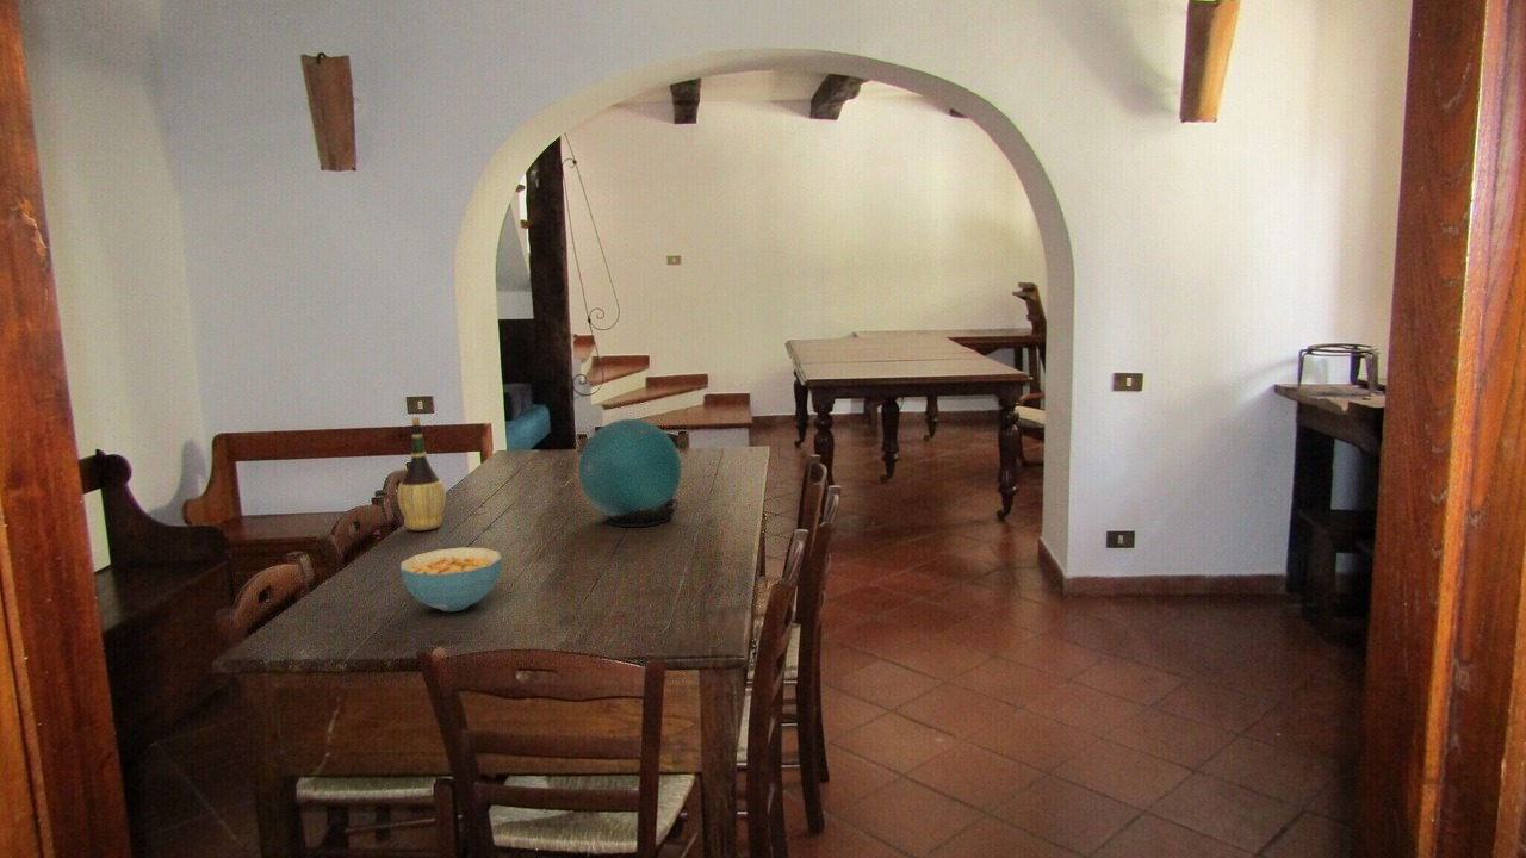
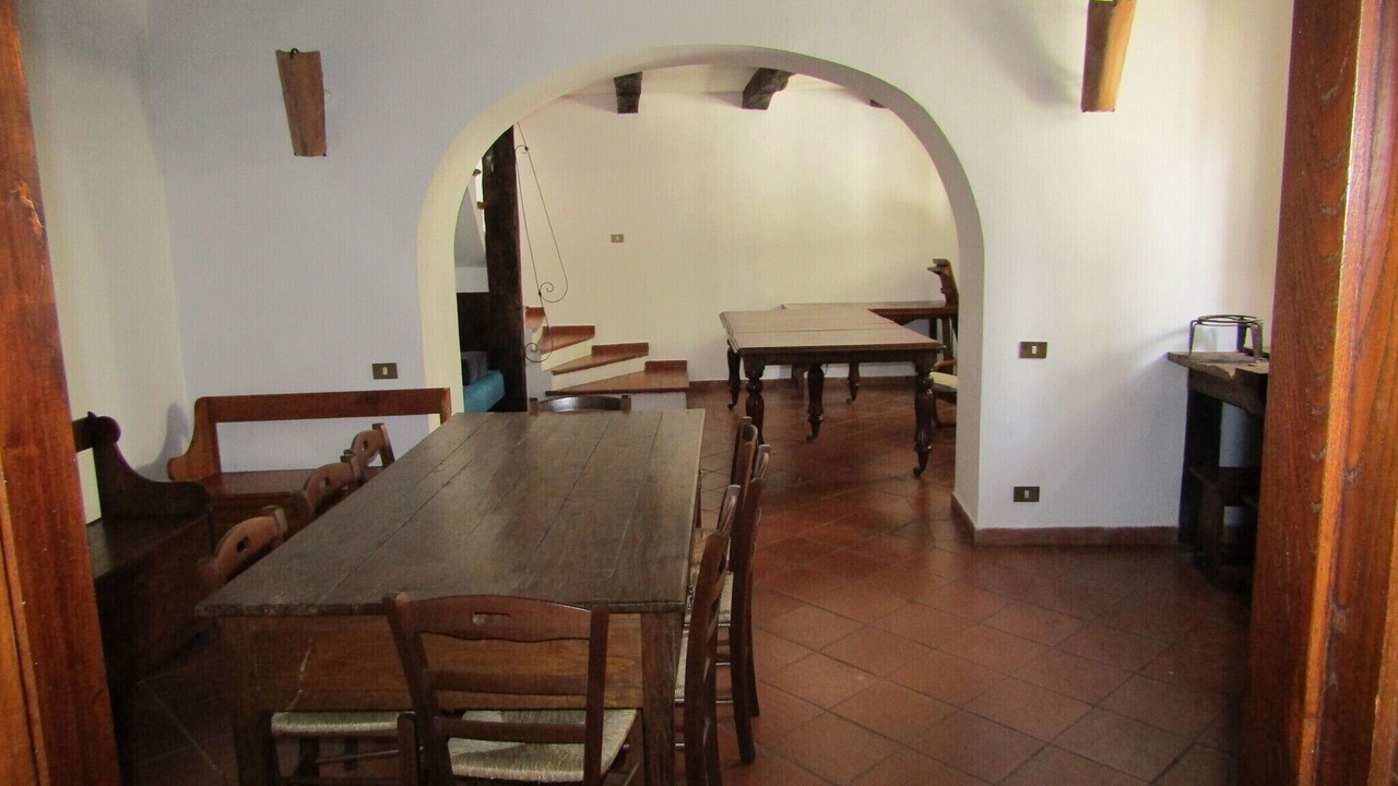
- decorative orb (629, 470)
- wine bottle (420, 473)
- cereal bowl (453, 583)
